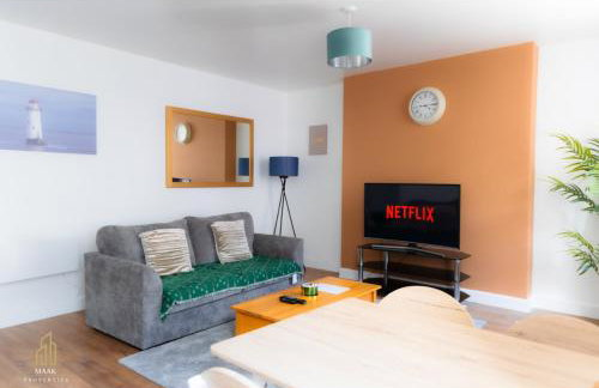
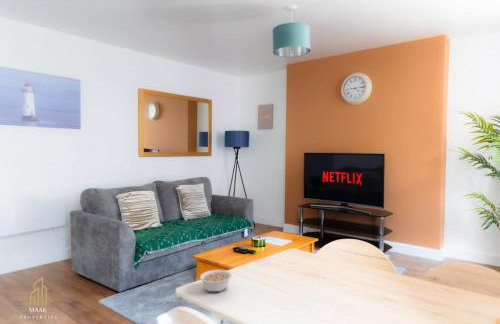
+ legume (215, 280)
